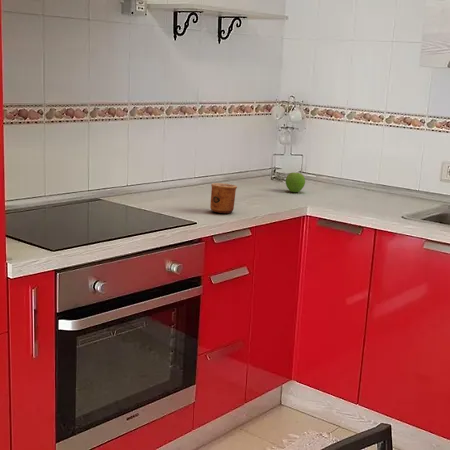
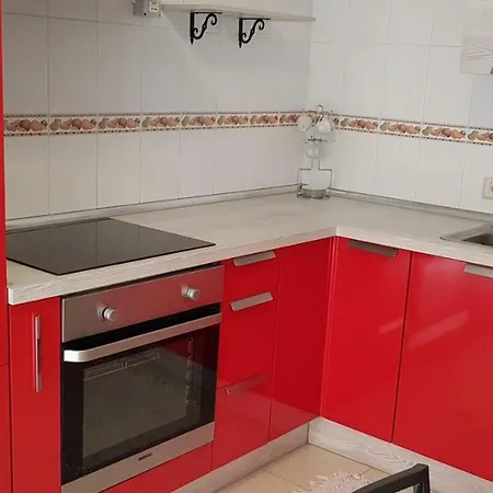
- fruit (295, 182)
- cup (223, 198)
